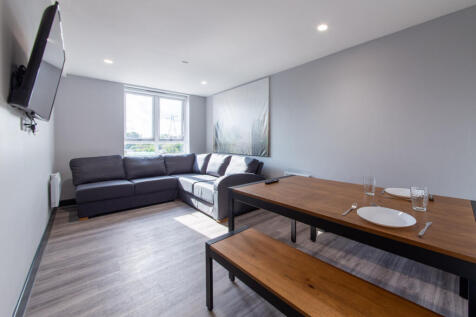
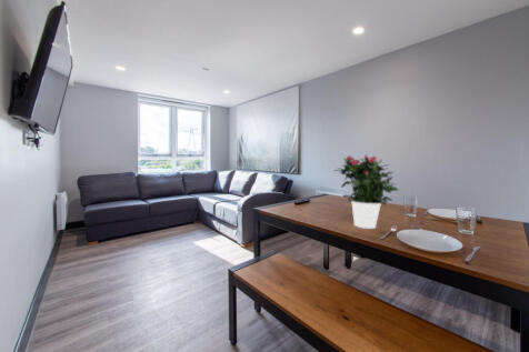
+ potted flower (363, 190)
